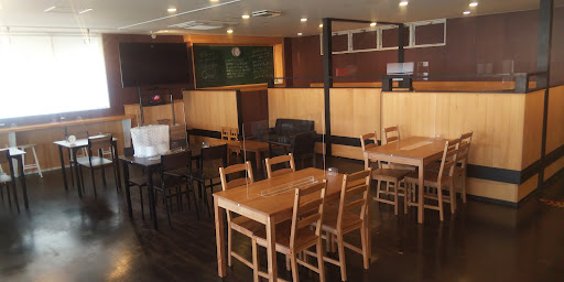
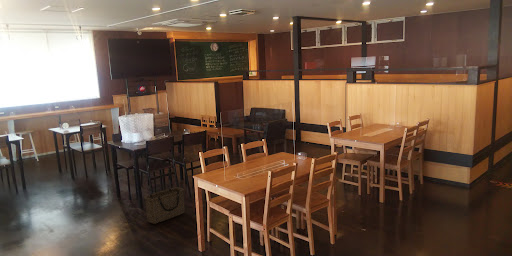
+ basket (165, 204)
